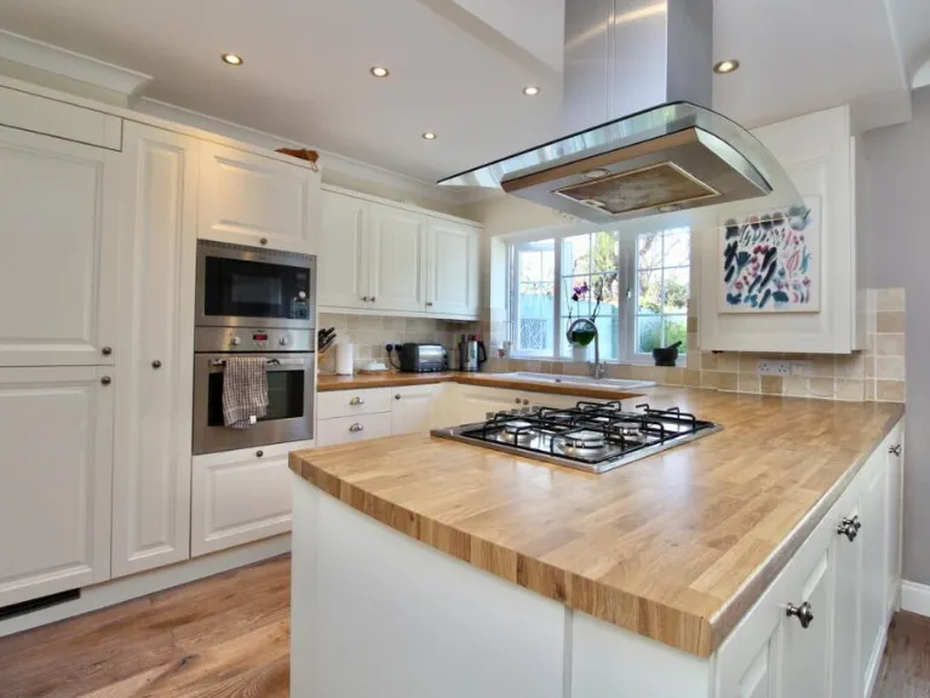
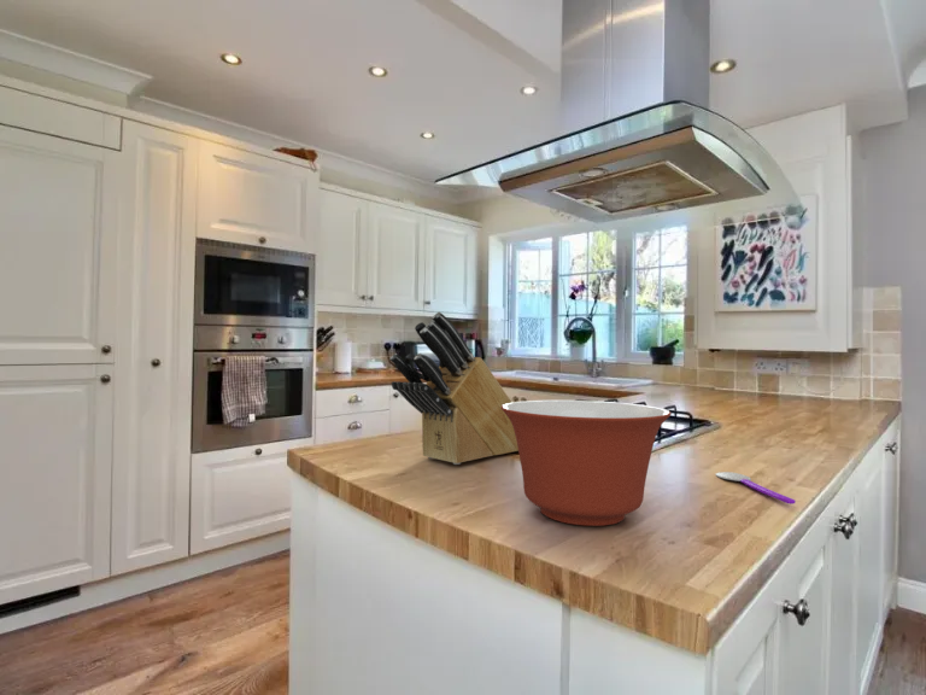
+ spoon (752, 484)
+ knife block (467, 385)
+ mixing bowl (581, 459)
